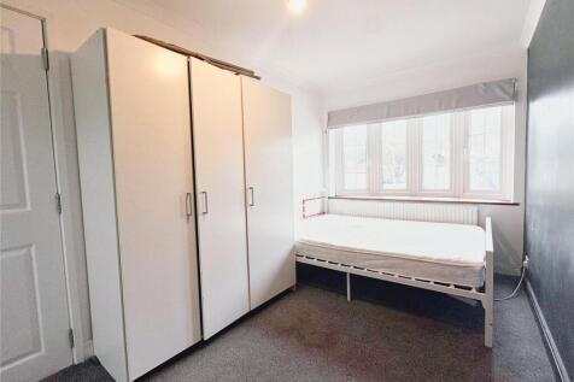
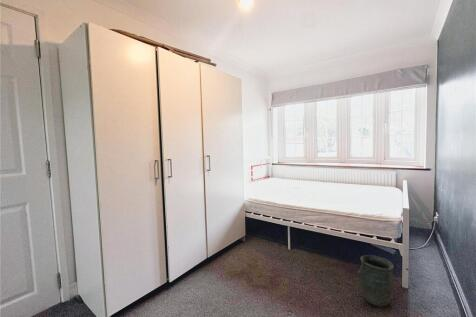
+ vase (375, 280)
